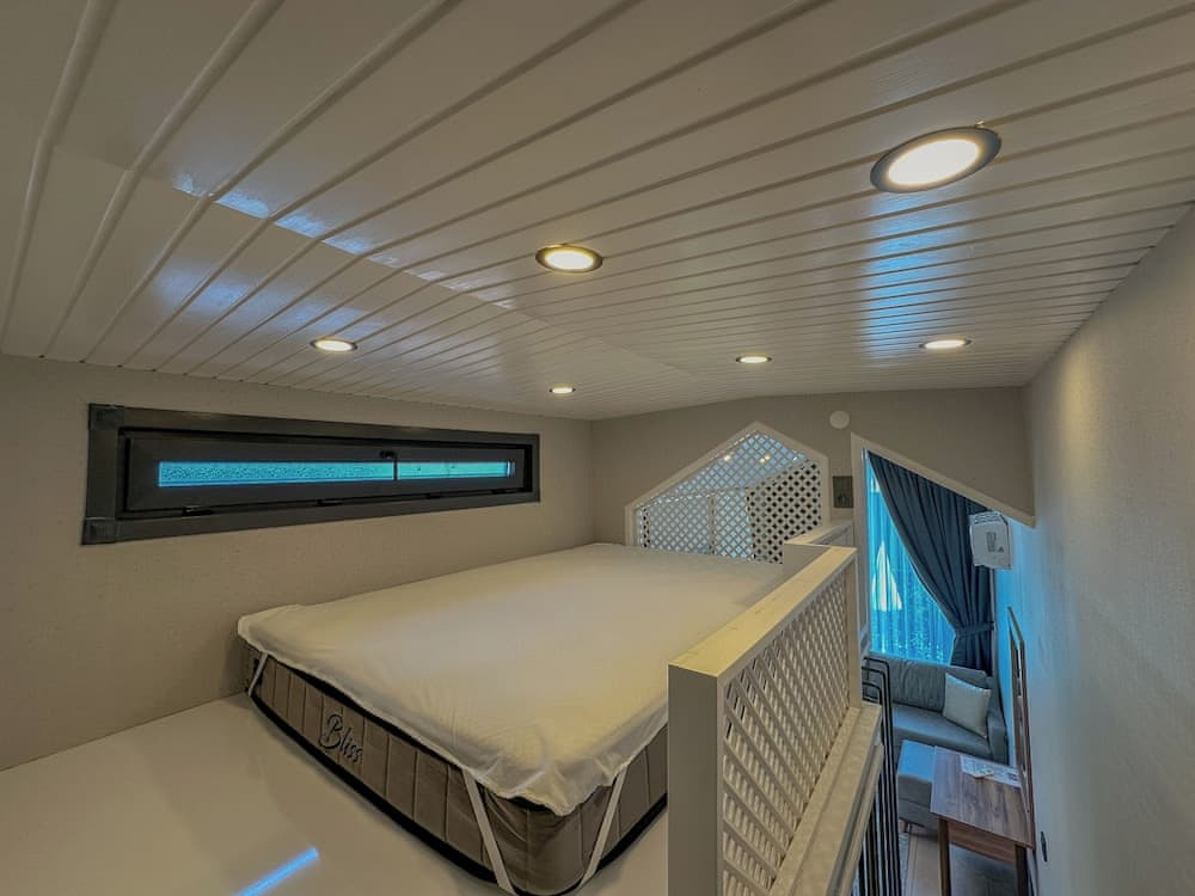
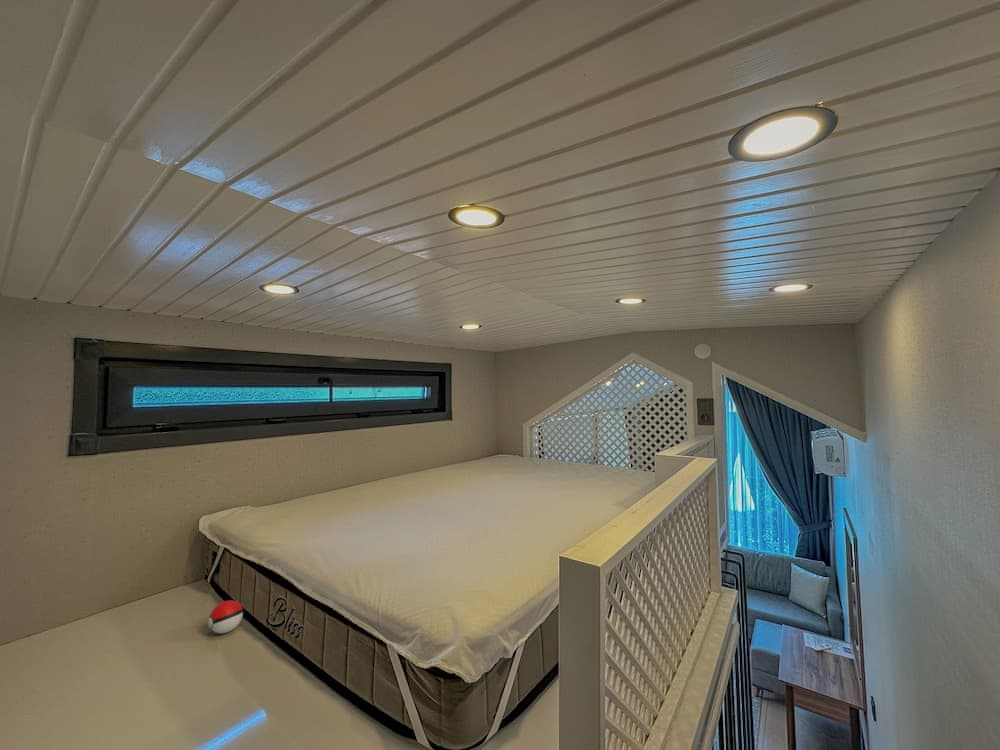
+ ball (226, 616)
